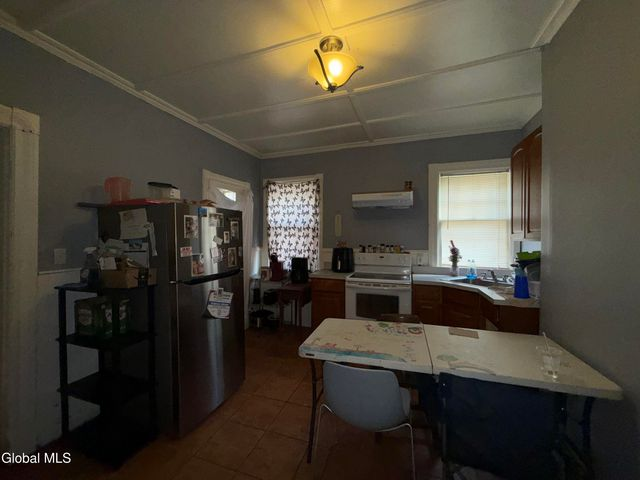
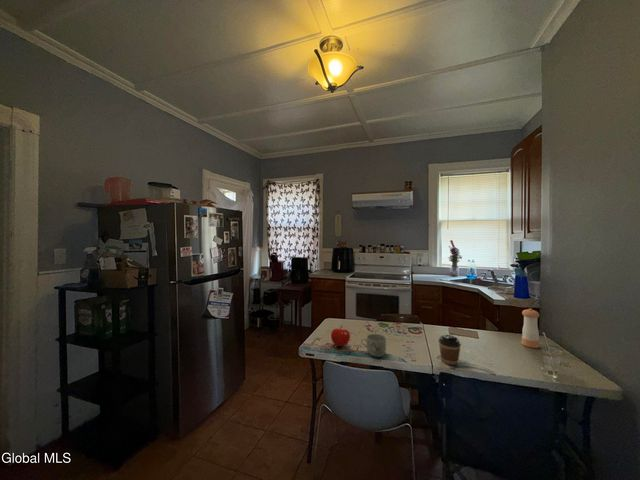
+ coffee cup (449, 348)
+ fruit (340, 335)
+ pepper shaker (530, 326)
+ mug (373, 345)
